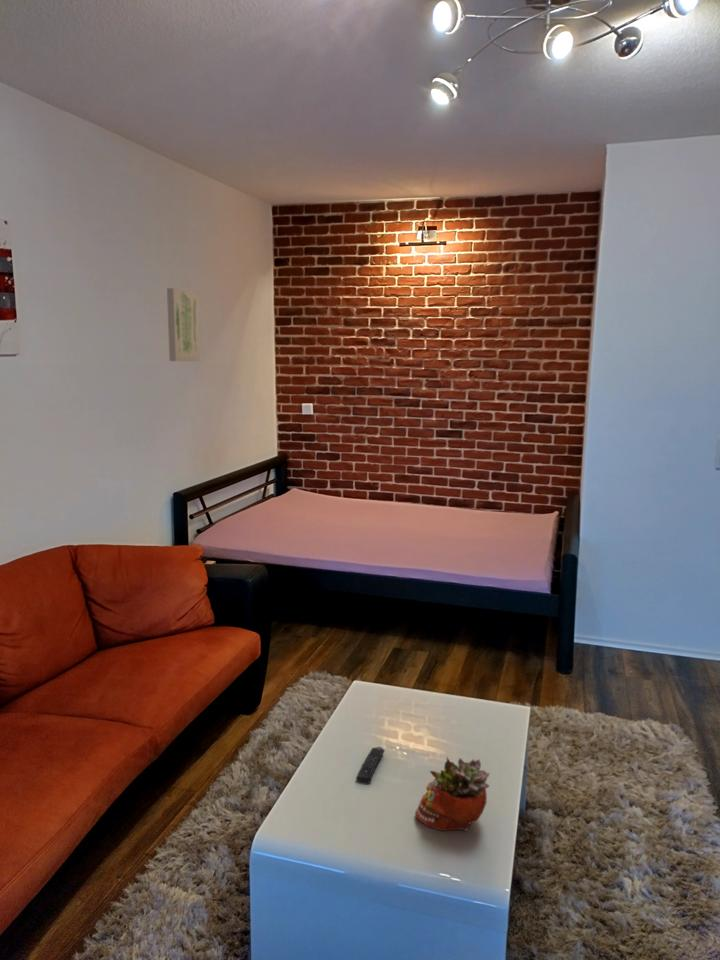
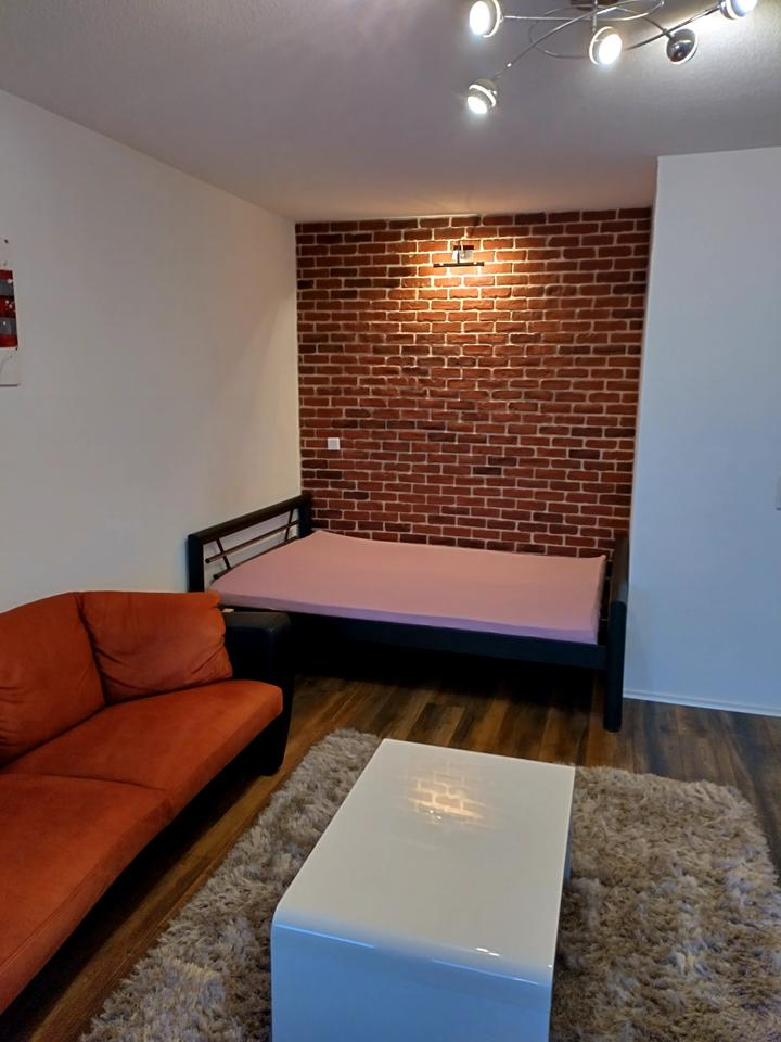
- remote control (371, 762)
- succulent planter (451, 791)
- wall art (184, 326)
